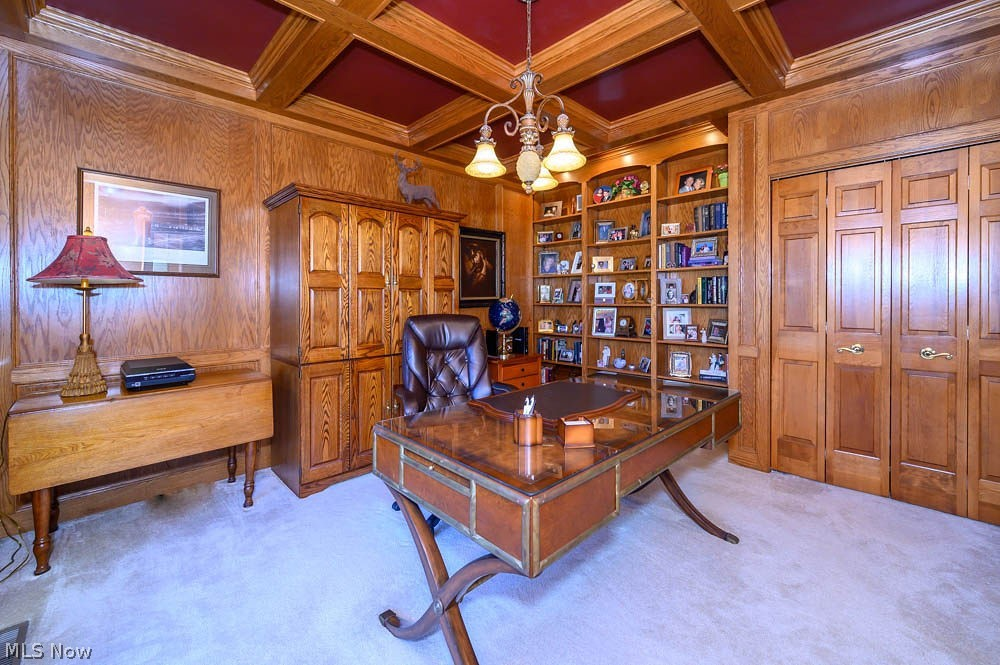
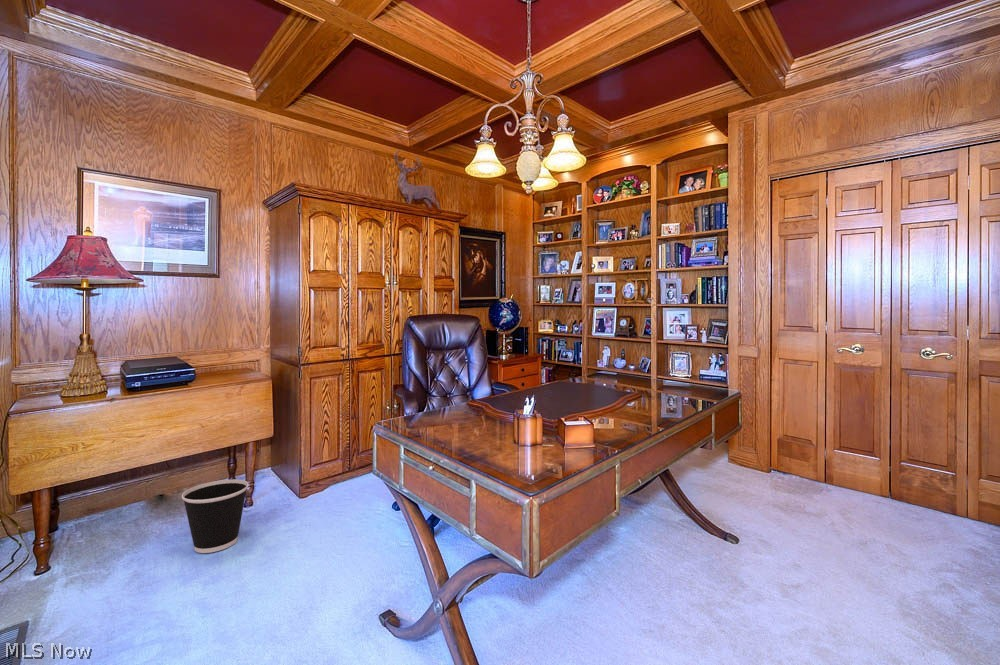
+ wastebasket (216, 516)
